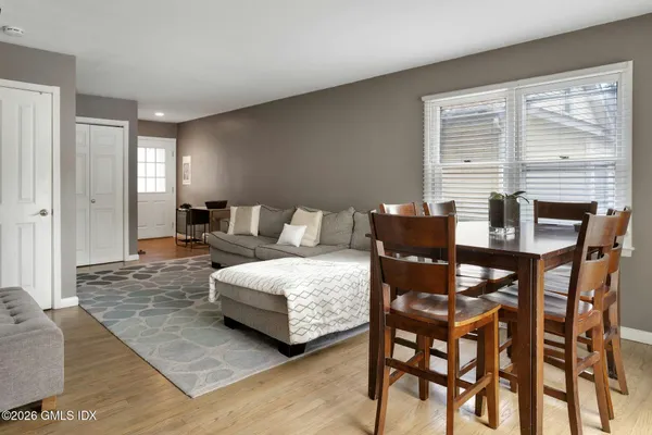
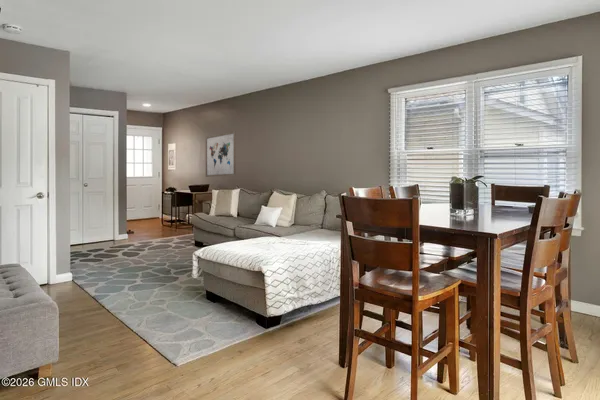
+ wall art (219, 155)
